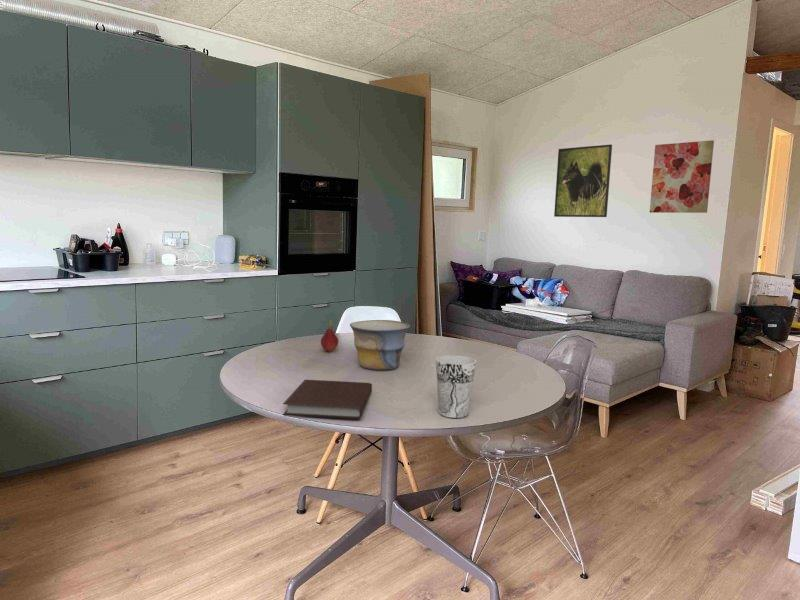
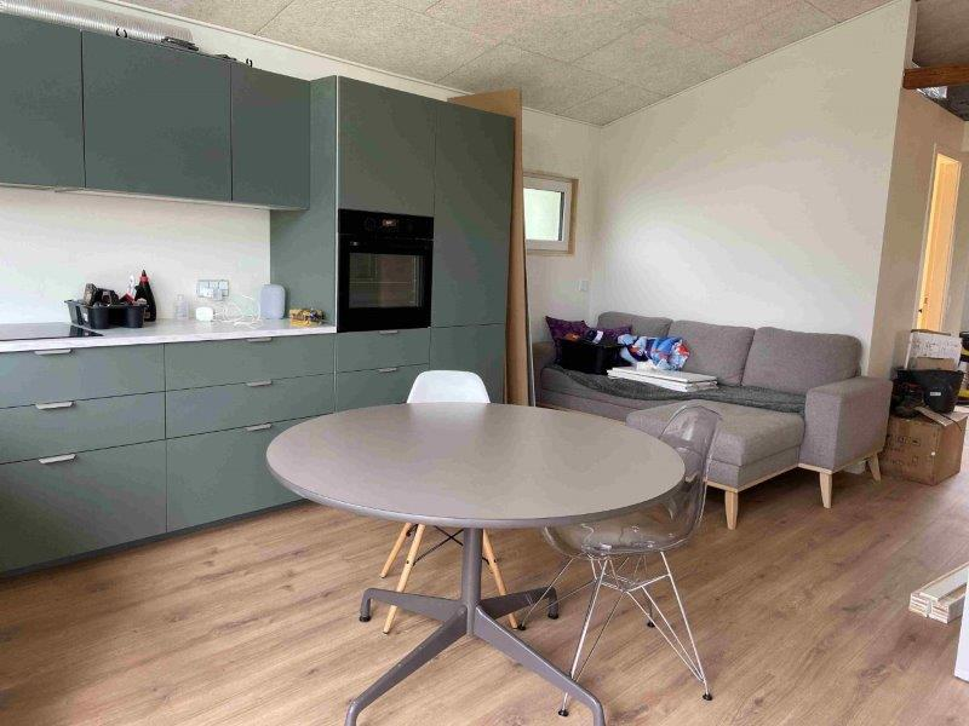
- notebook (330, 397)
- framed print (581, 182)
- wall art (680, 177)
- fruit (329, 335)
- bowl (379, 345)
- cup (454, 386)
